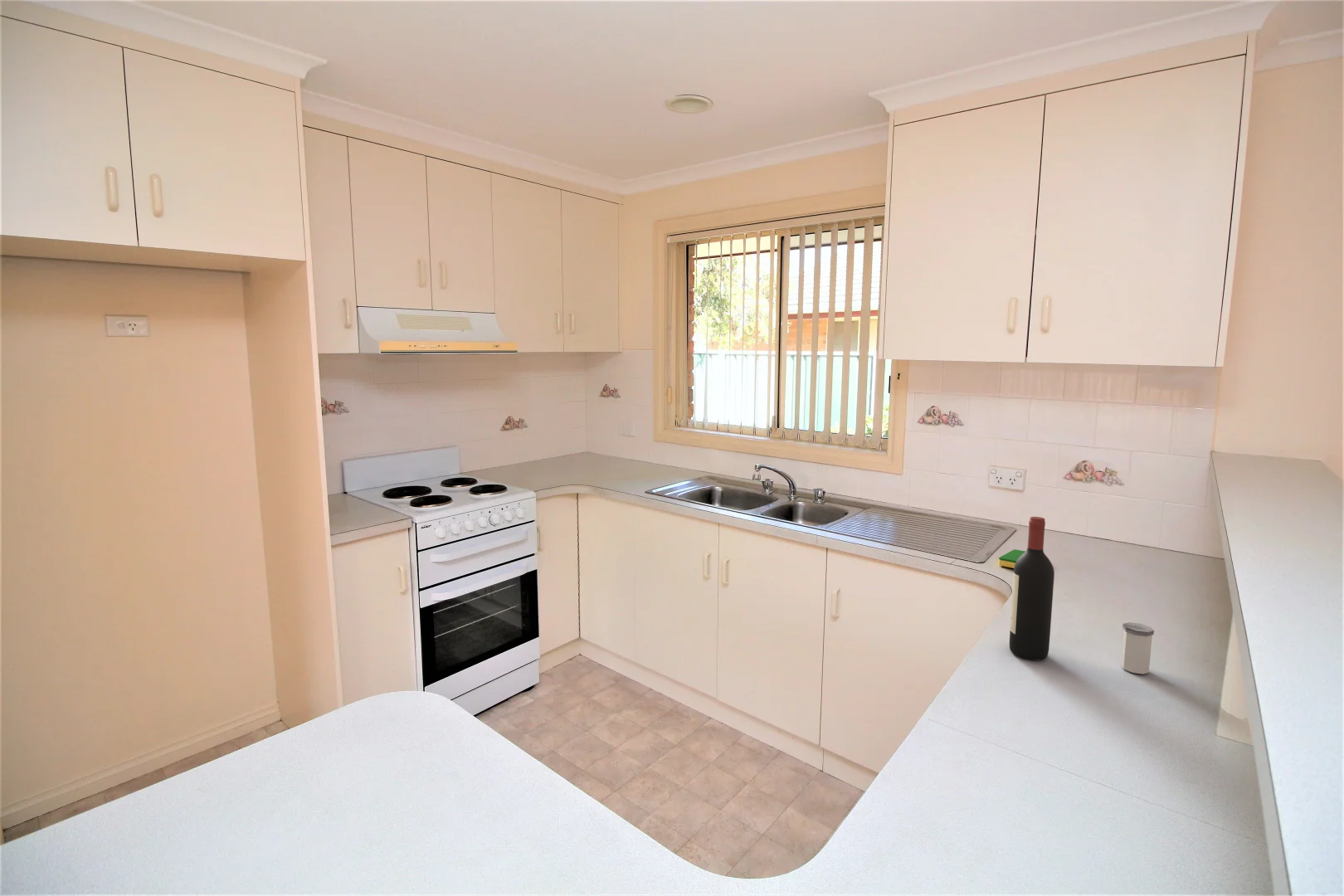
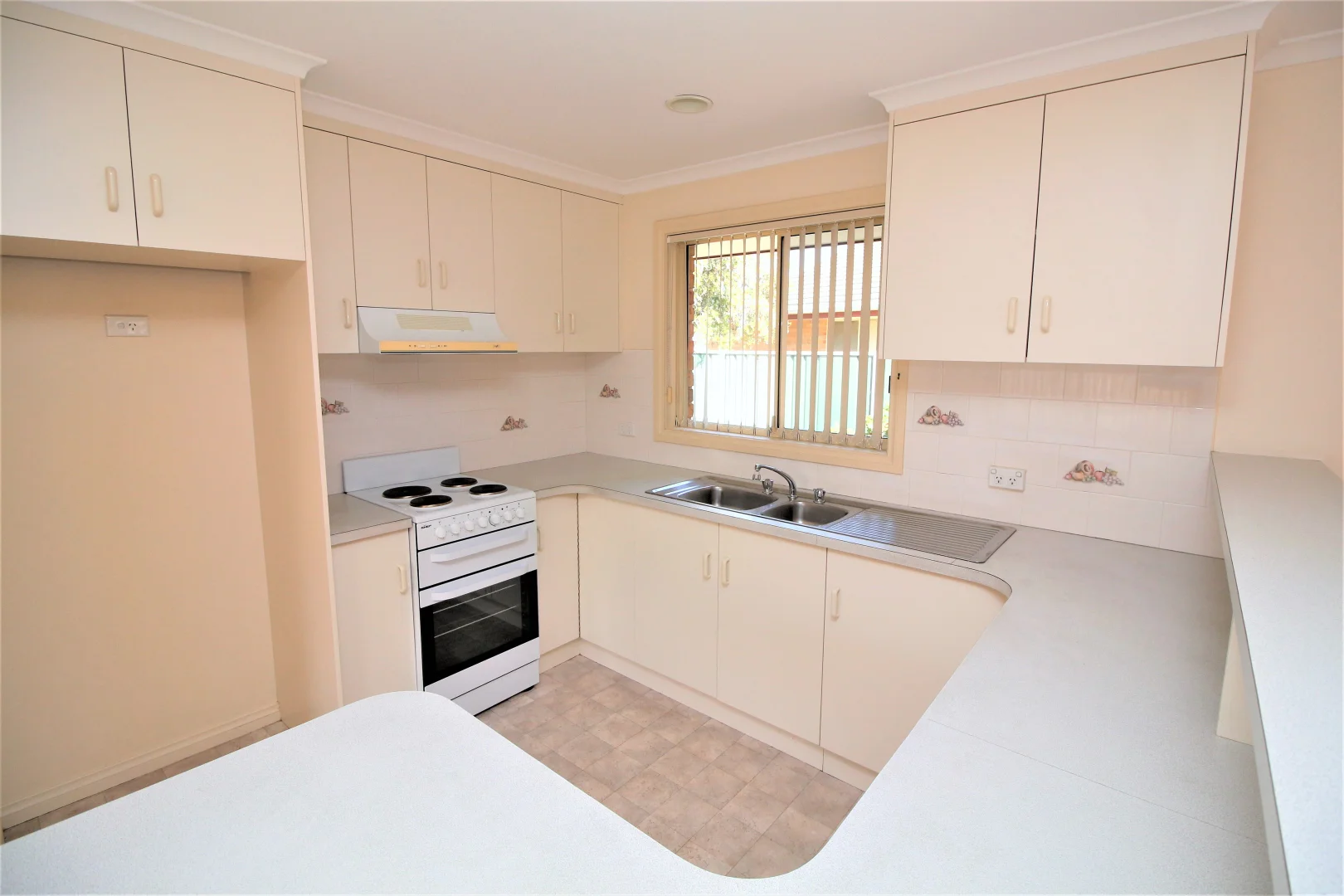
- dish sponge (1017, 558)
- wine bottle (1032, 587)
- salt shaker (1136, 648)
